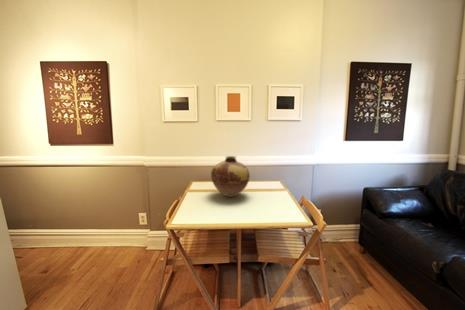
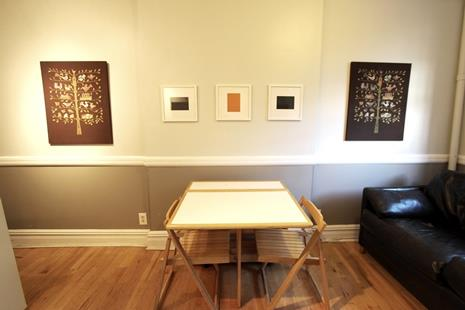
- vase (230, 176)
